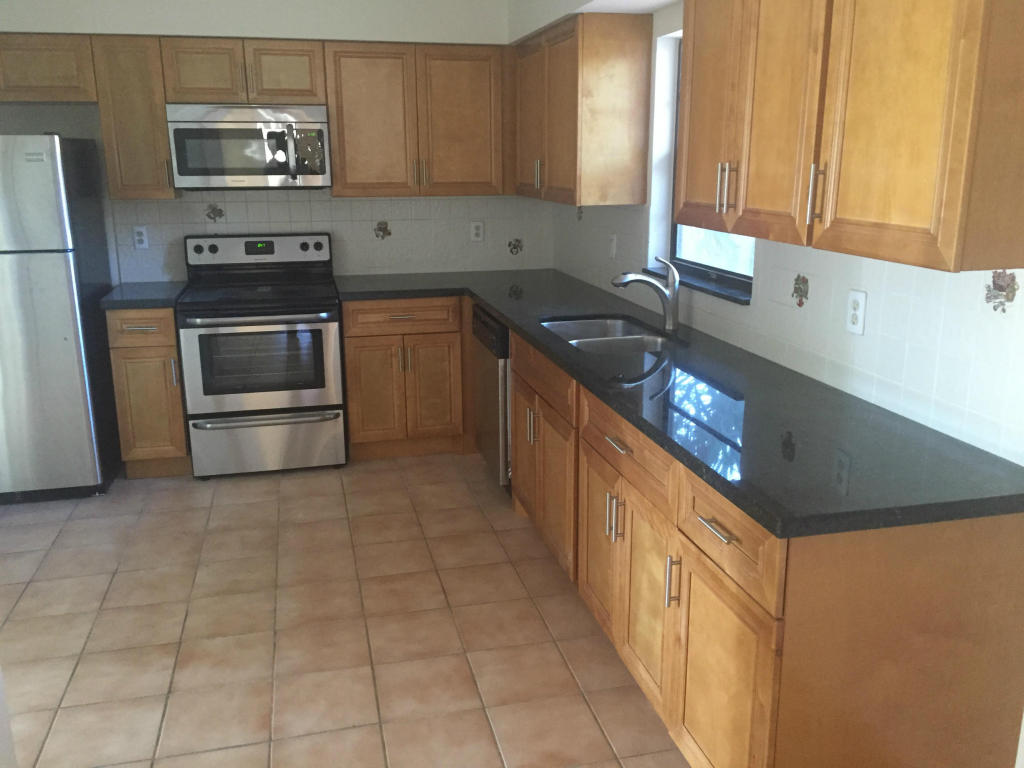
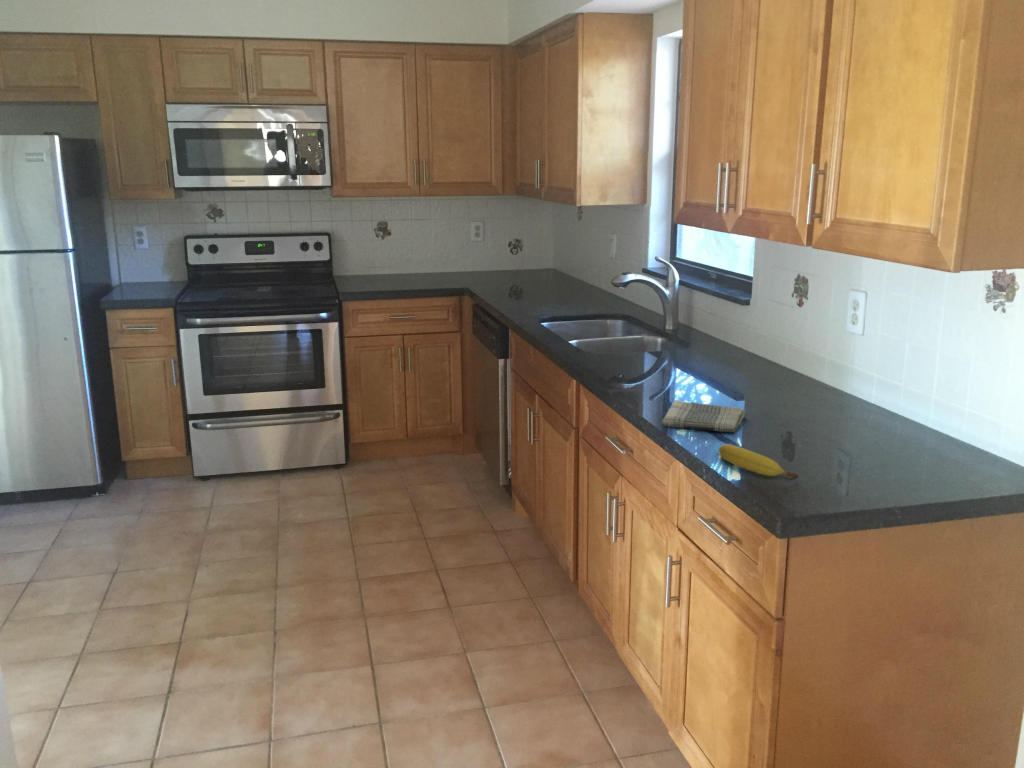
+ fruit (748, 457)
+ dish towel (704, 414)
